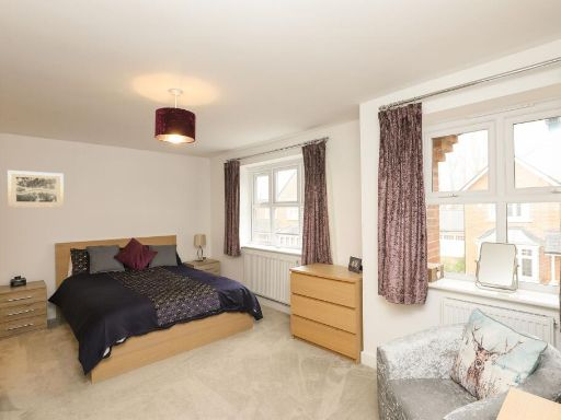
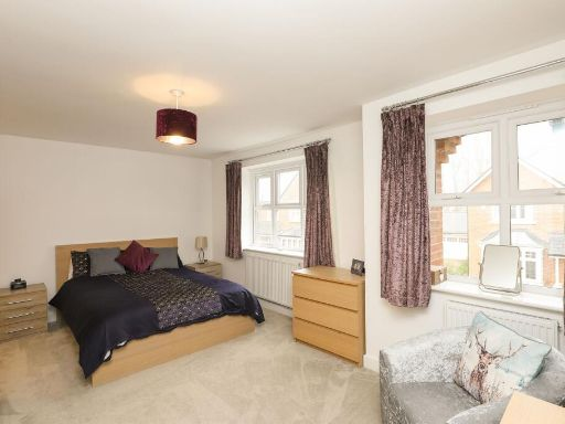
- wall art (36, 189)
